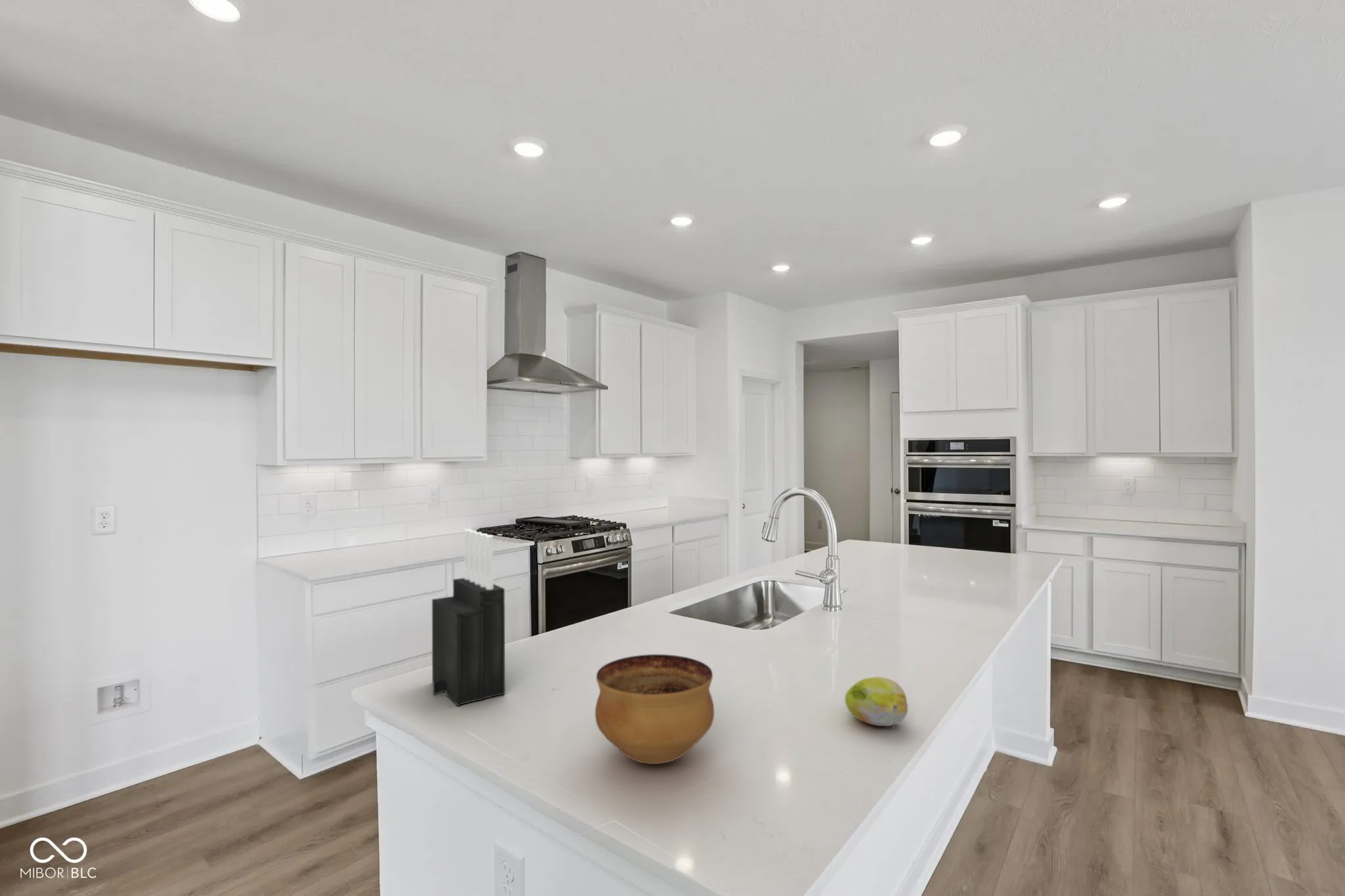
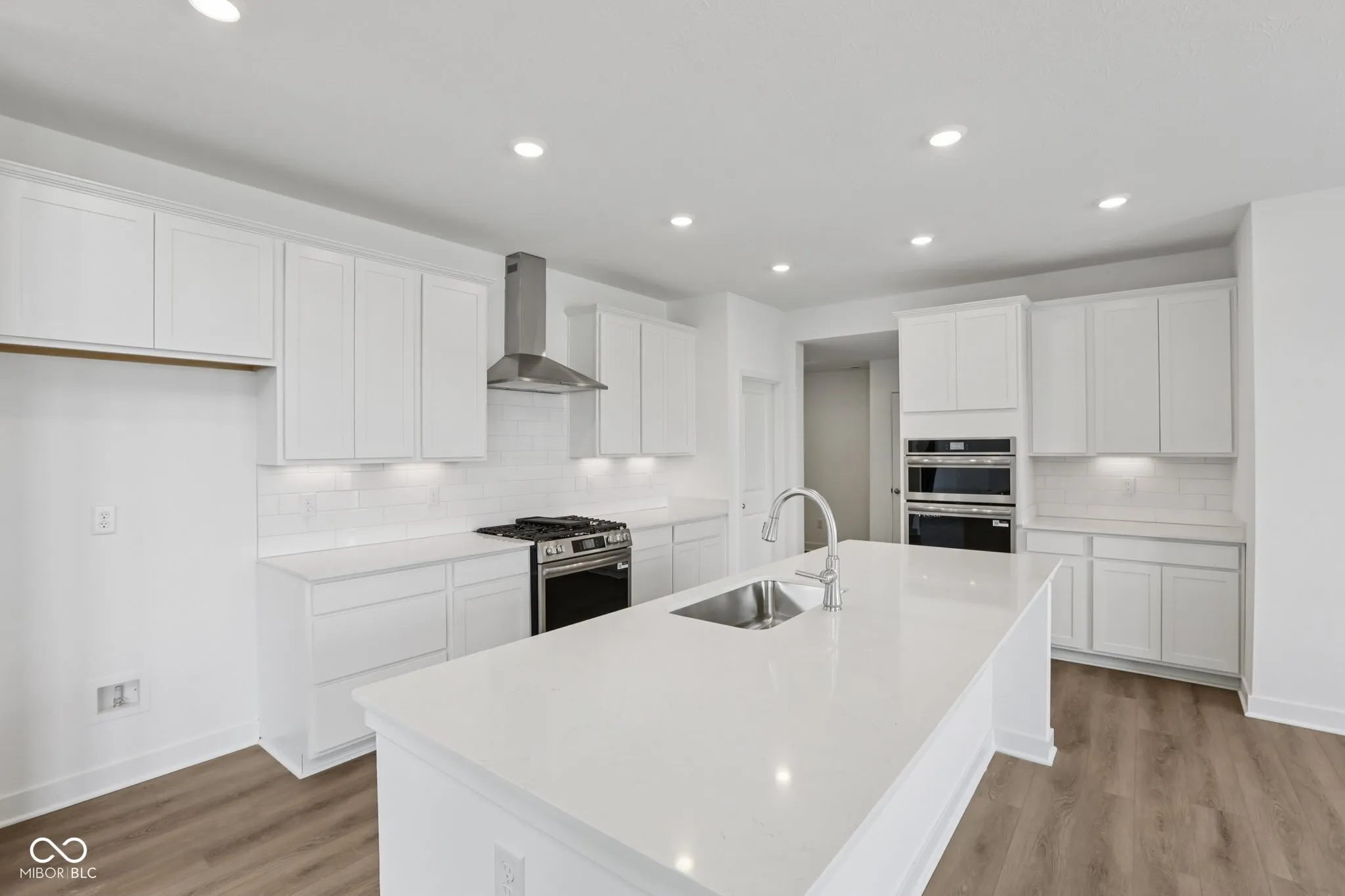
- bowl (655, 715)
- knife block (462, 611)
- fruit (875, 700)
